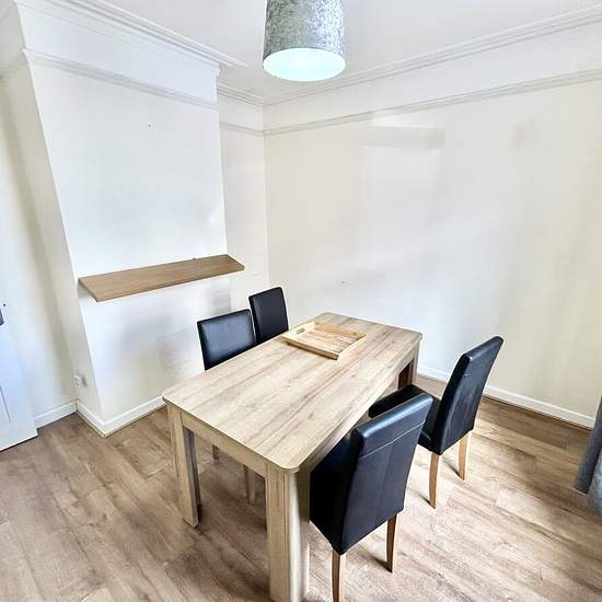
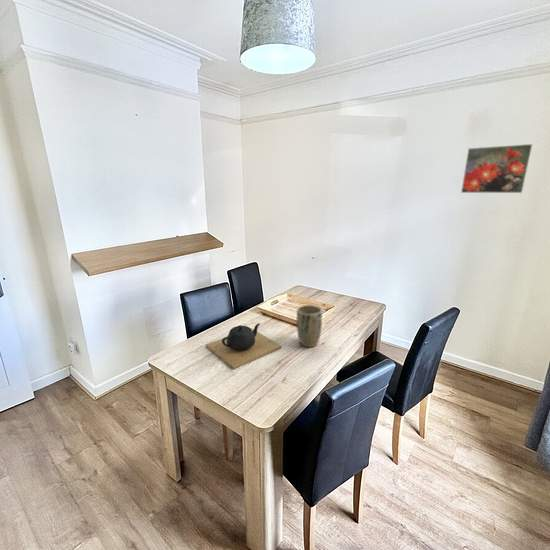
+ plant pot (308, 326)
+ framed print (494, 170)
+ teapot (243, 336)
